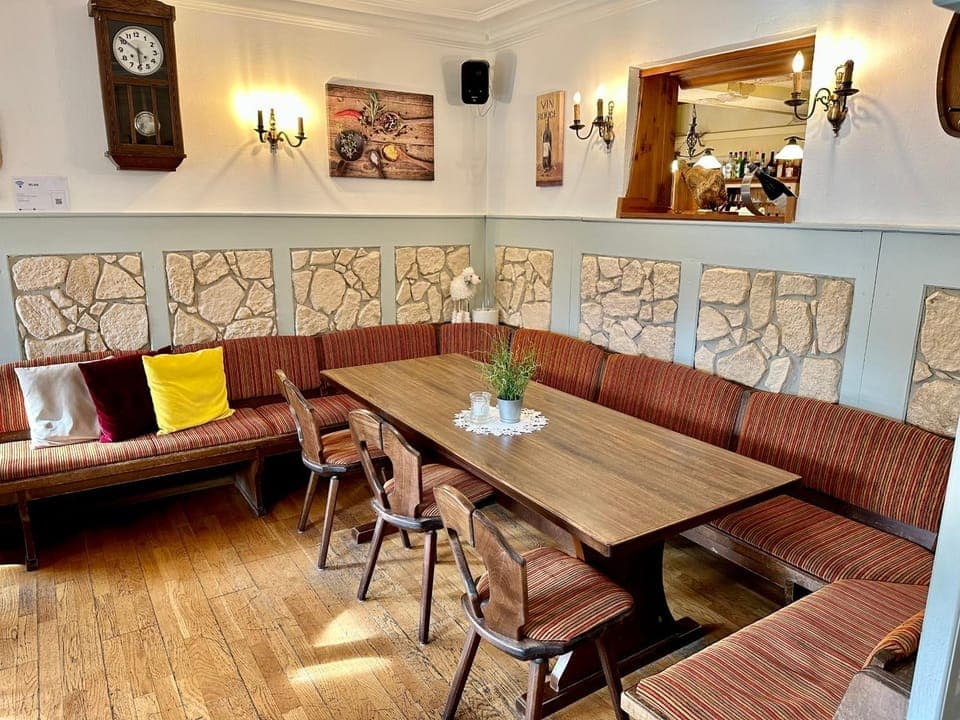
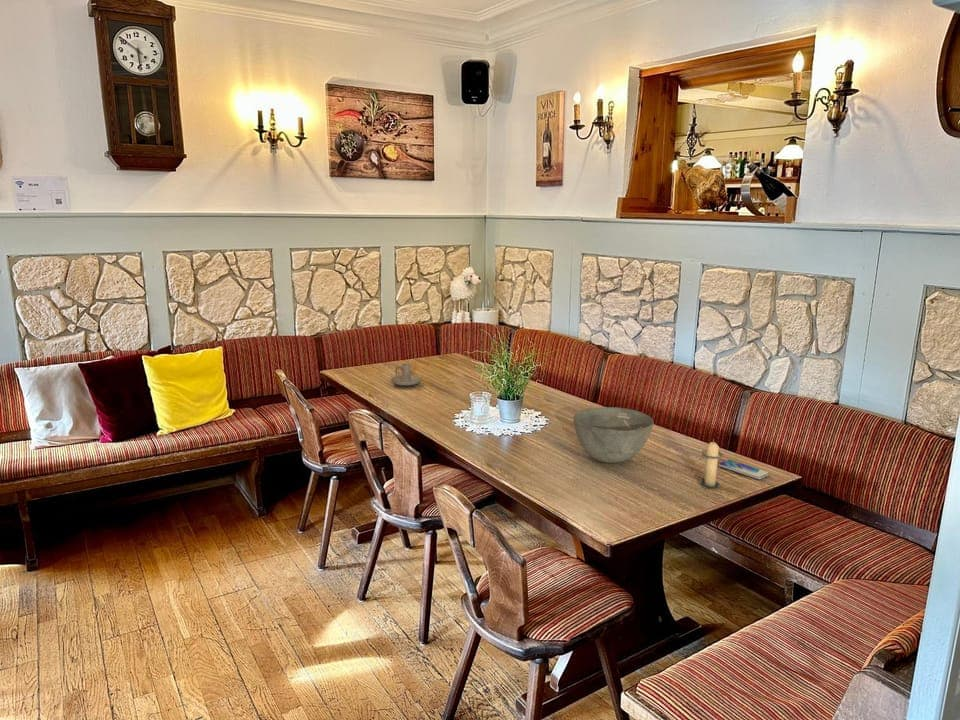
+ bowl (611, 438)
+ candle holder (404, 373)
+ candle (711, 462)
+ smartphone (743, 469)
